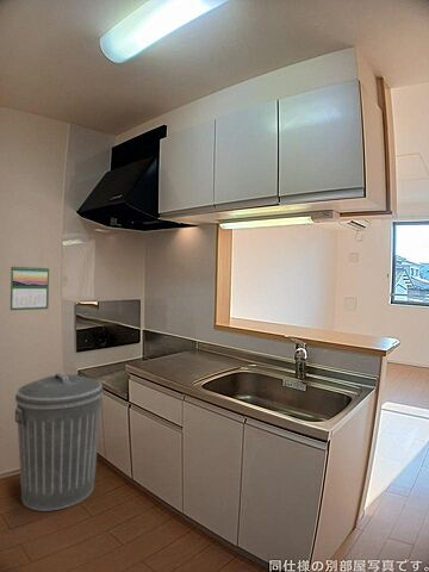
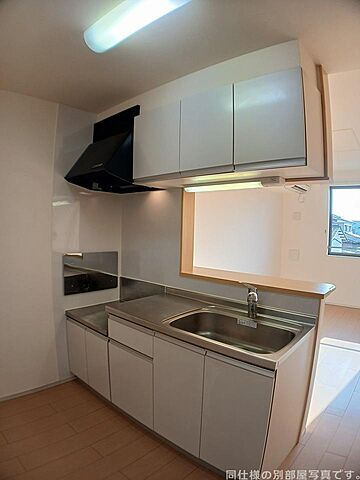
- calendar (30, 287)
- trash can (60, 433)
